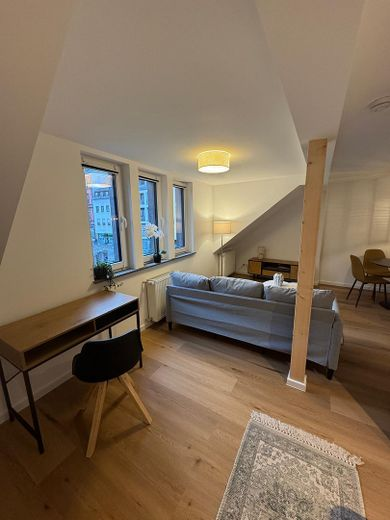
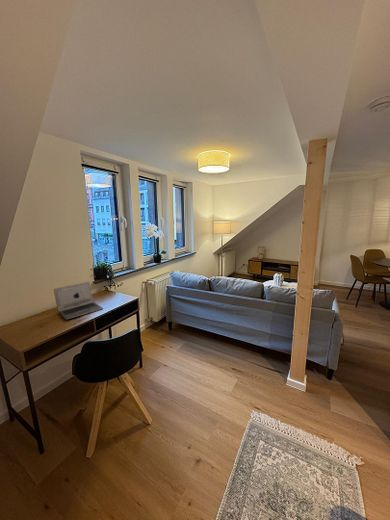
+ laptop computer (79, 298)
